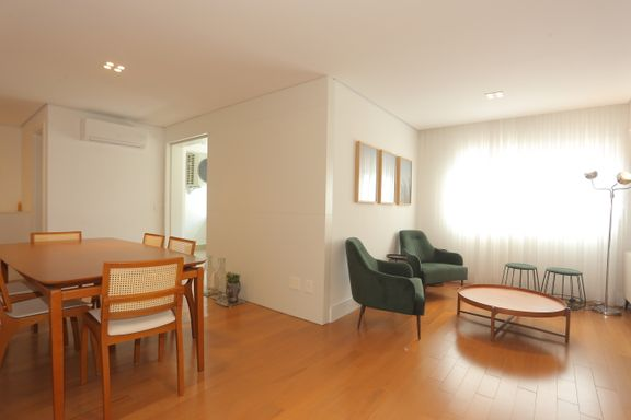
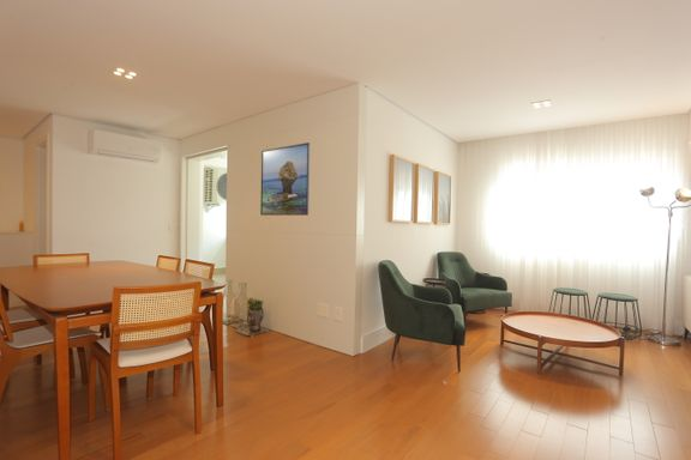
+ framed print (283, 181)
